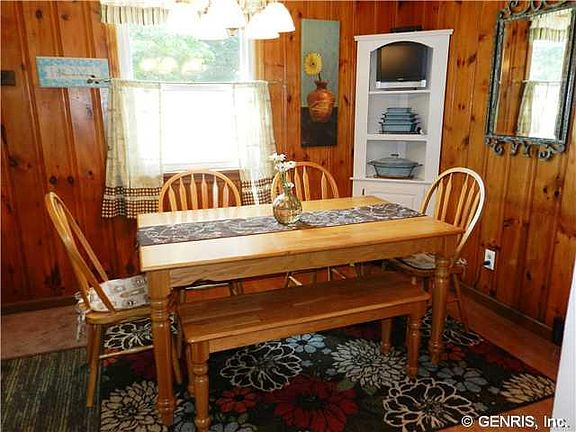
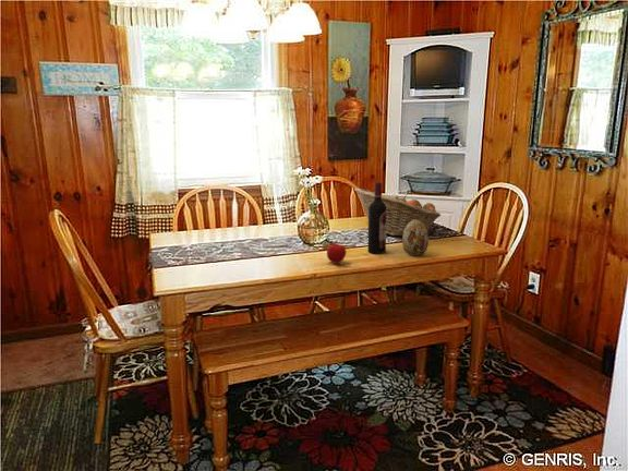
+ wine bottle (377, 217)
+ fruit basket (396, 208)
+ decorative egg (415, 237)
+ apple (336, 253)
